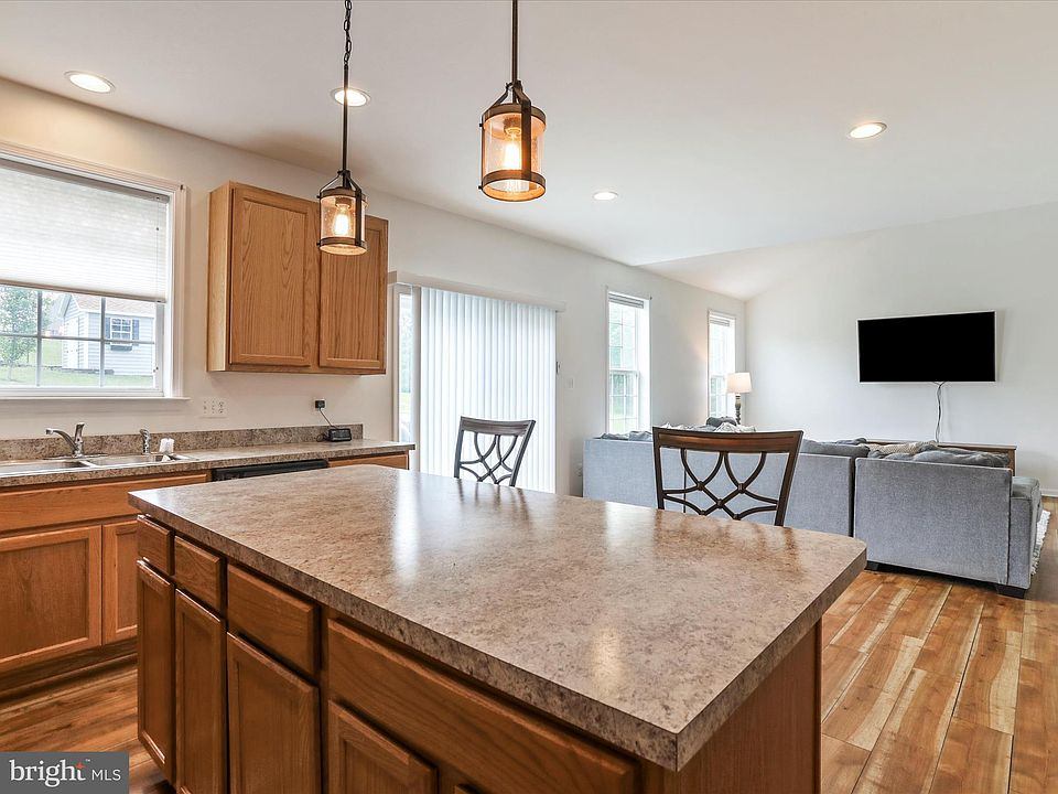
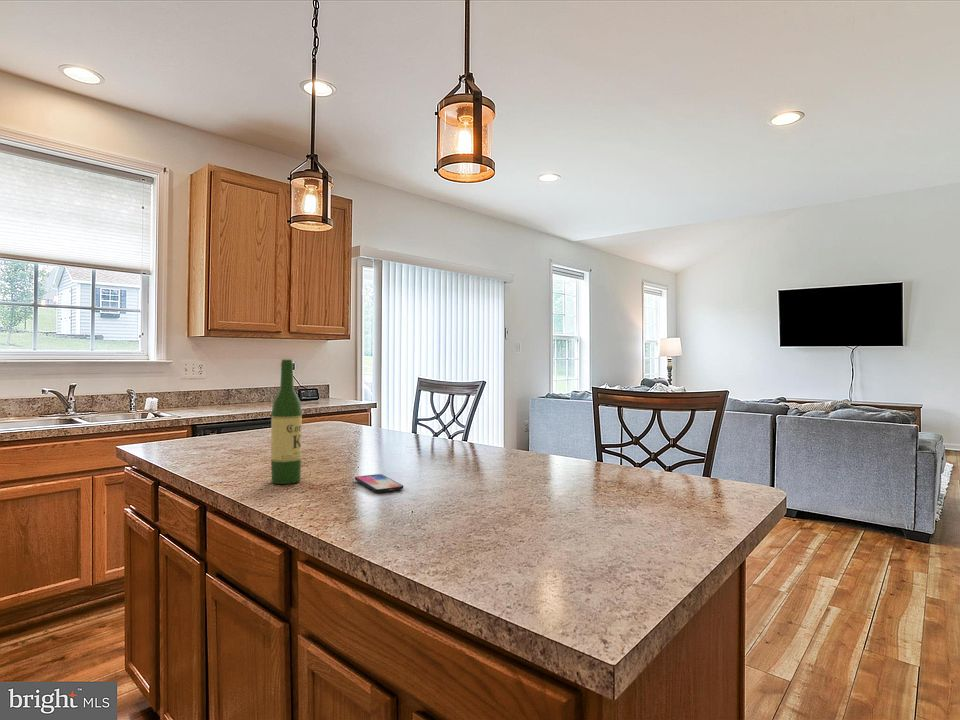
+ smartphone (378, 482)
+ wine bottle (286, 420)
